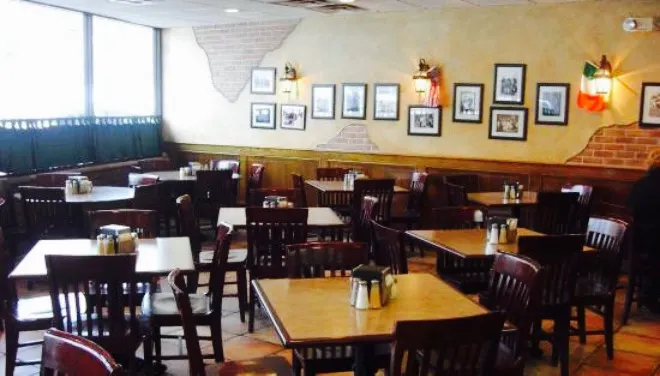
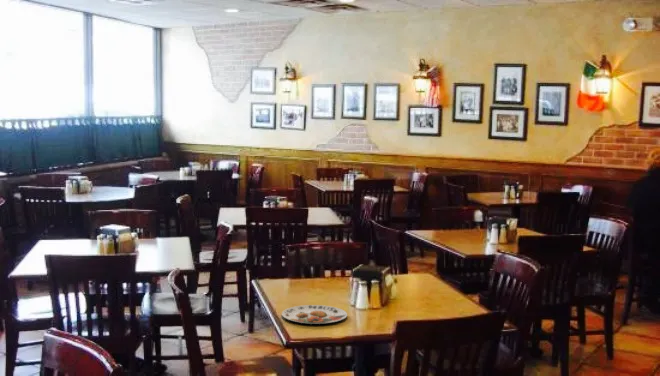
+ plate (314, 314)
